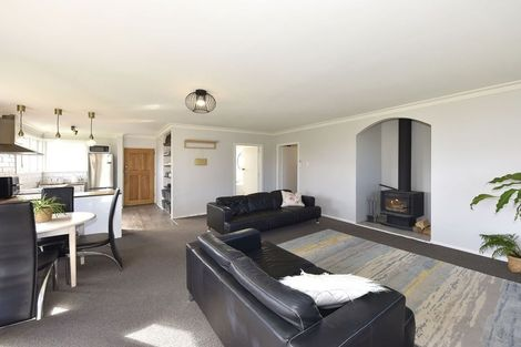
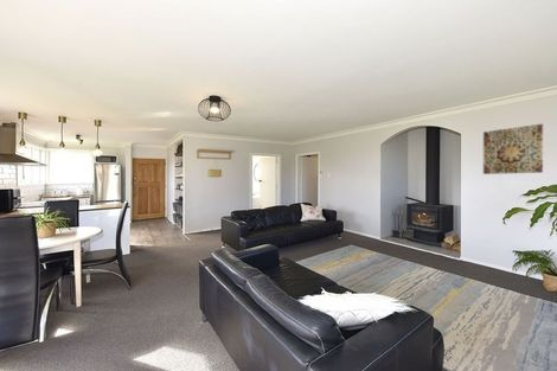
+ wall art (511, 151)
